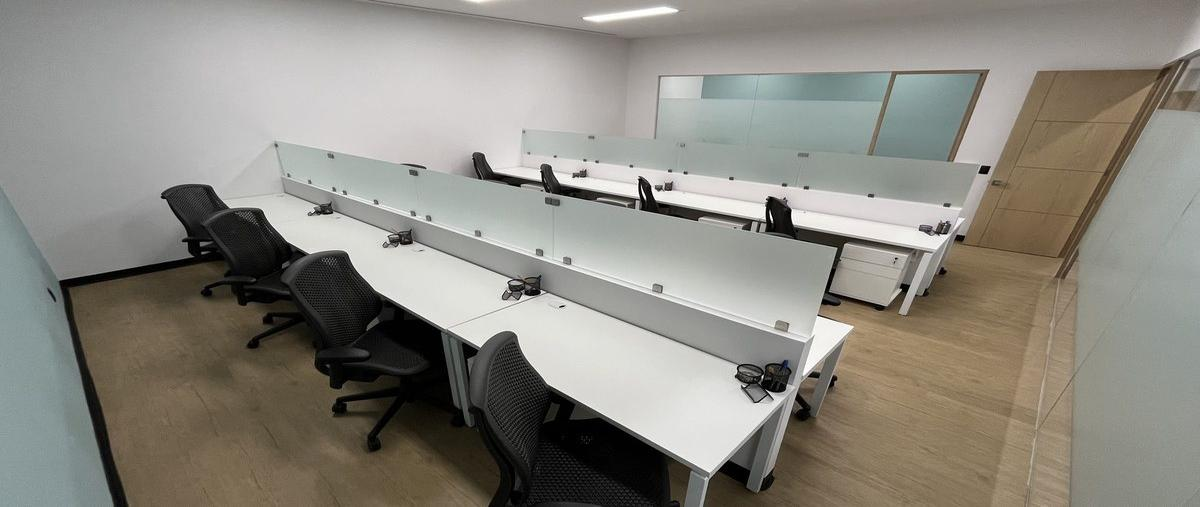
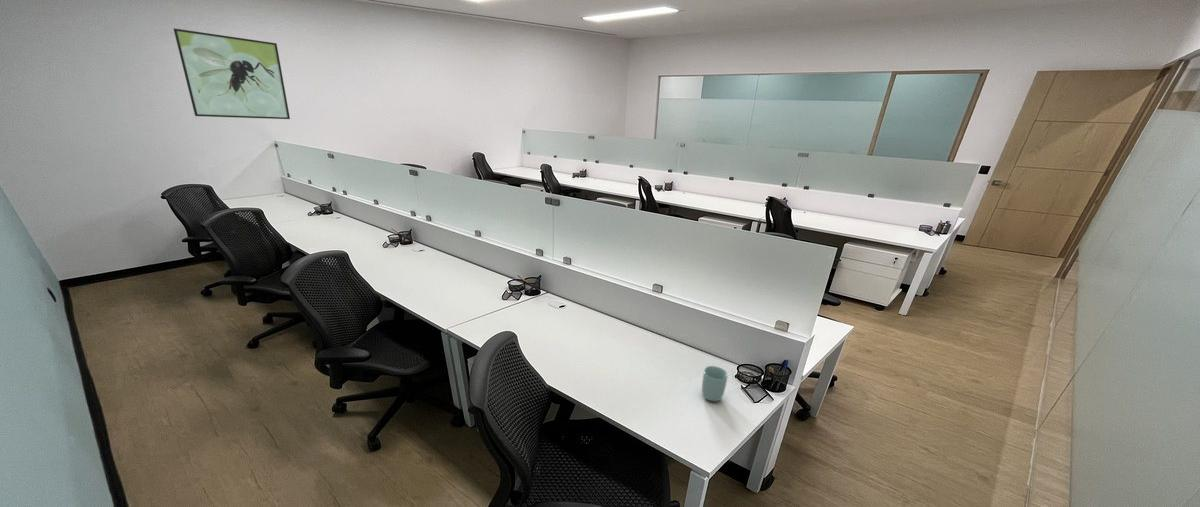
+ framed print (237, 78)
+ cup (713, 385)
